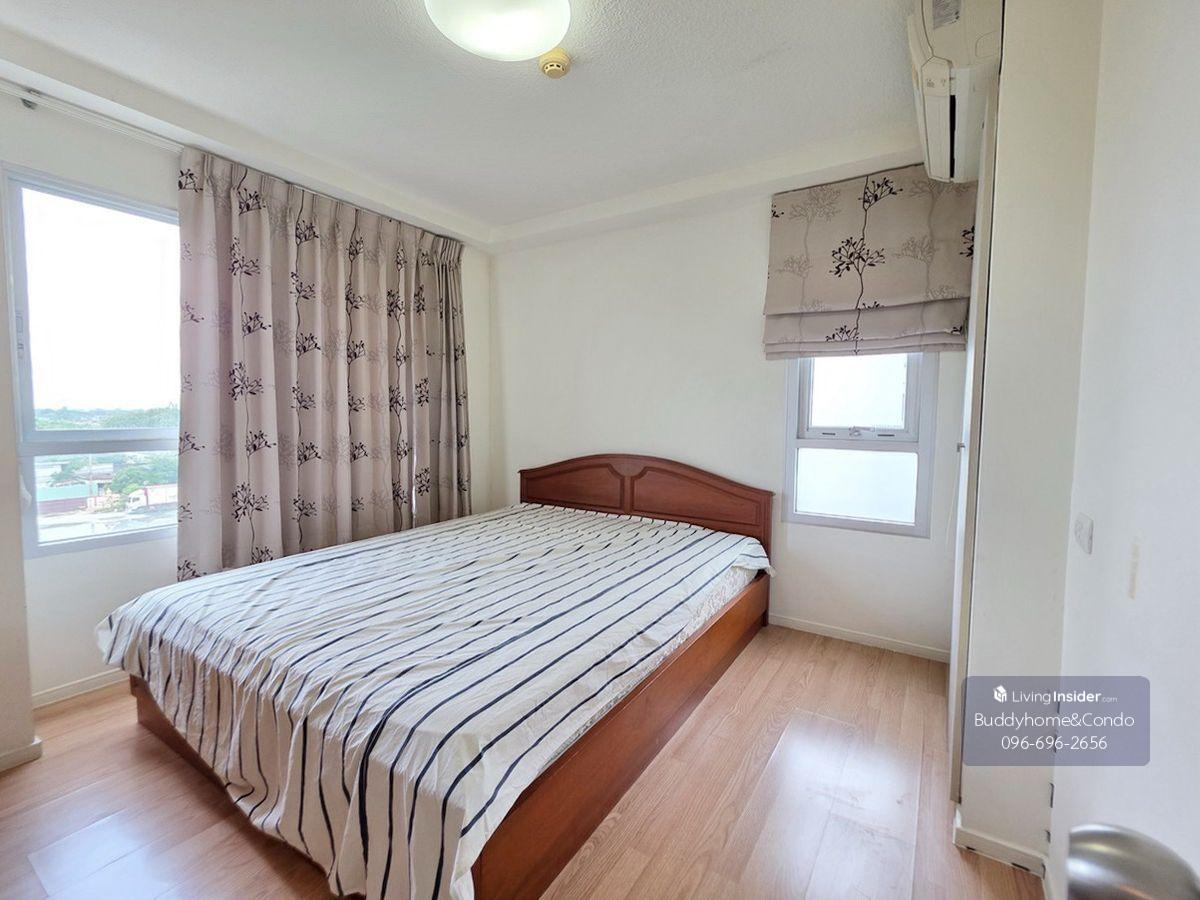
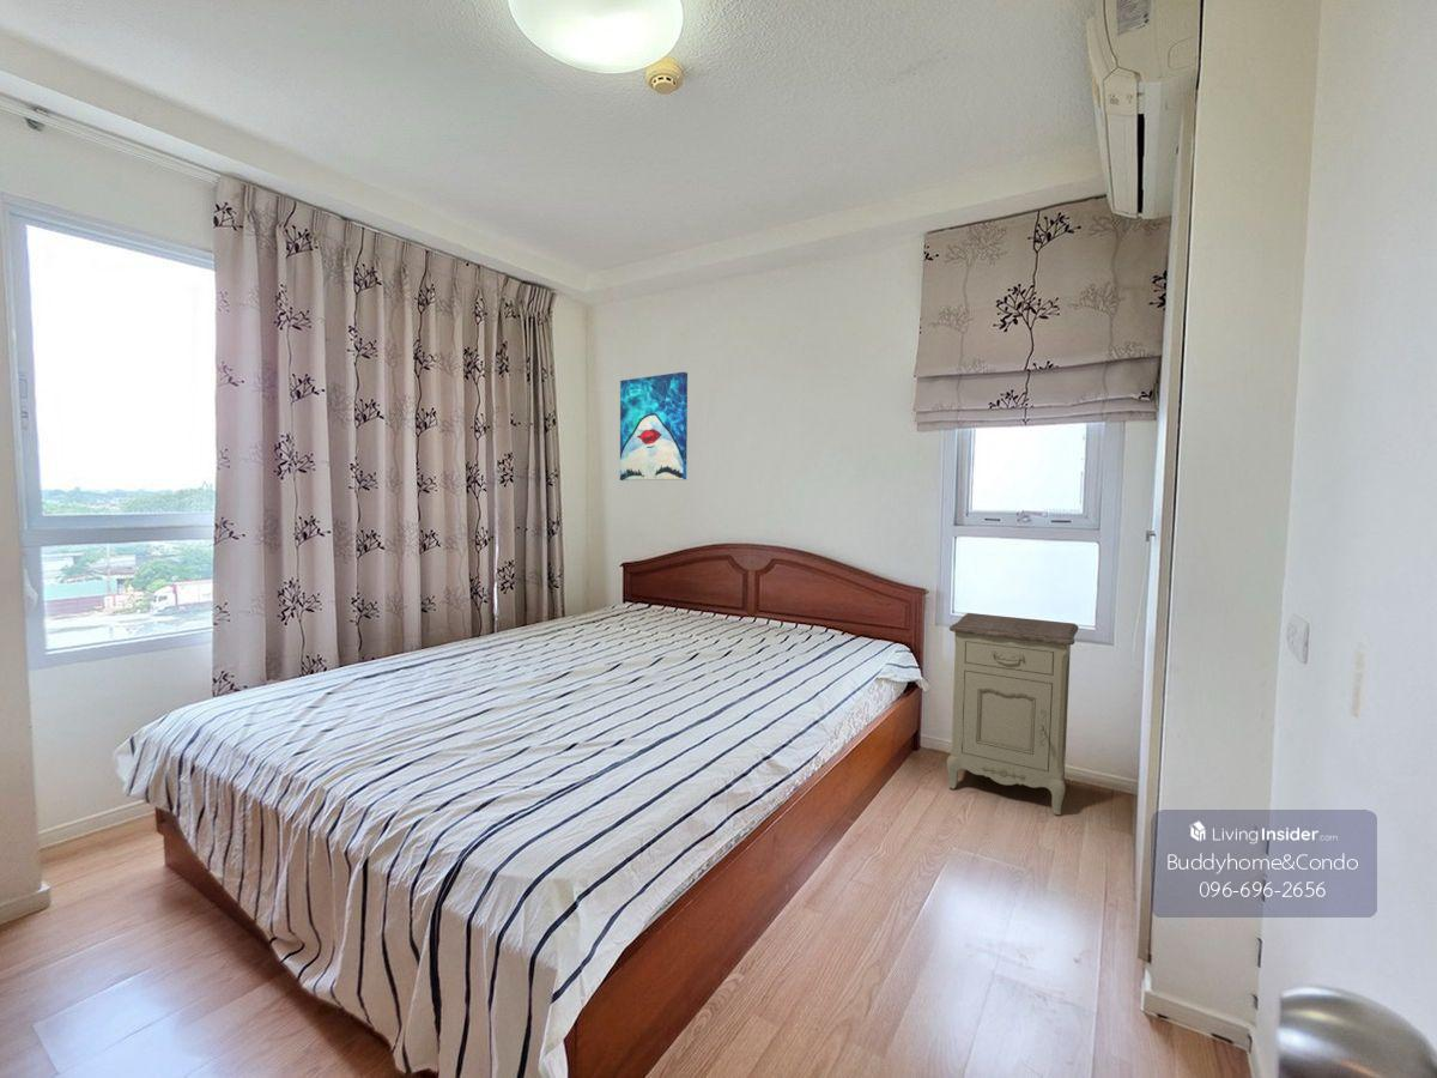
+ wall art (651, 428)
+ nightstand (1009, 707)
